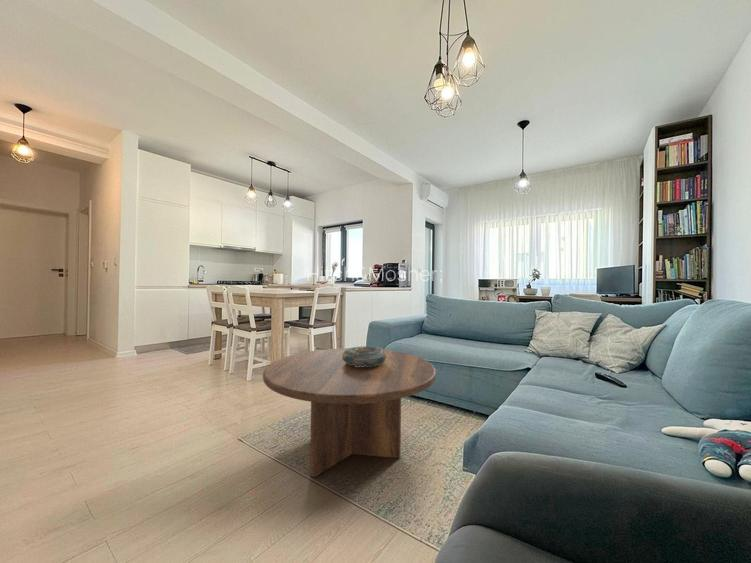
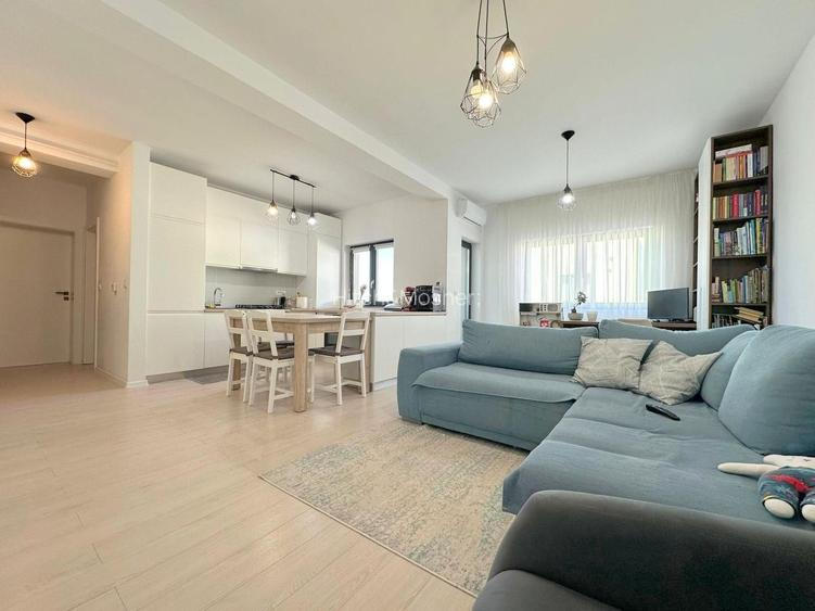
- coffee table (350, 408)
- decorative bowl (364, 355)
